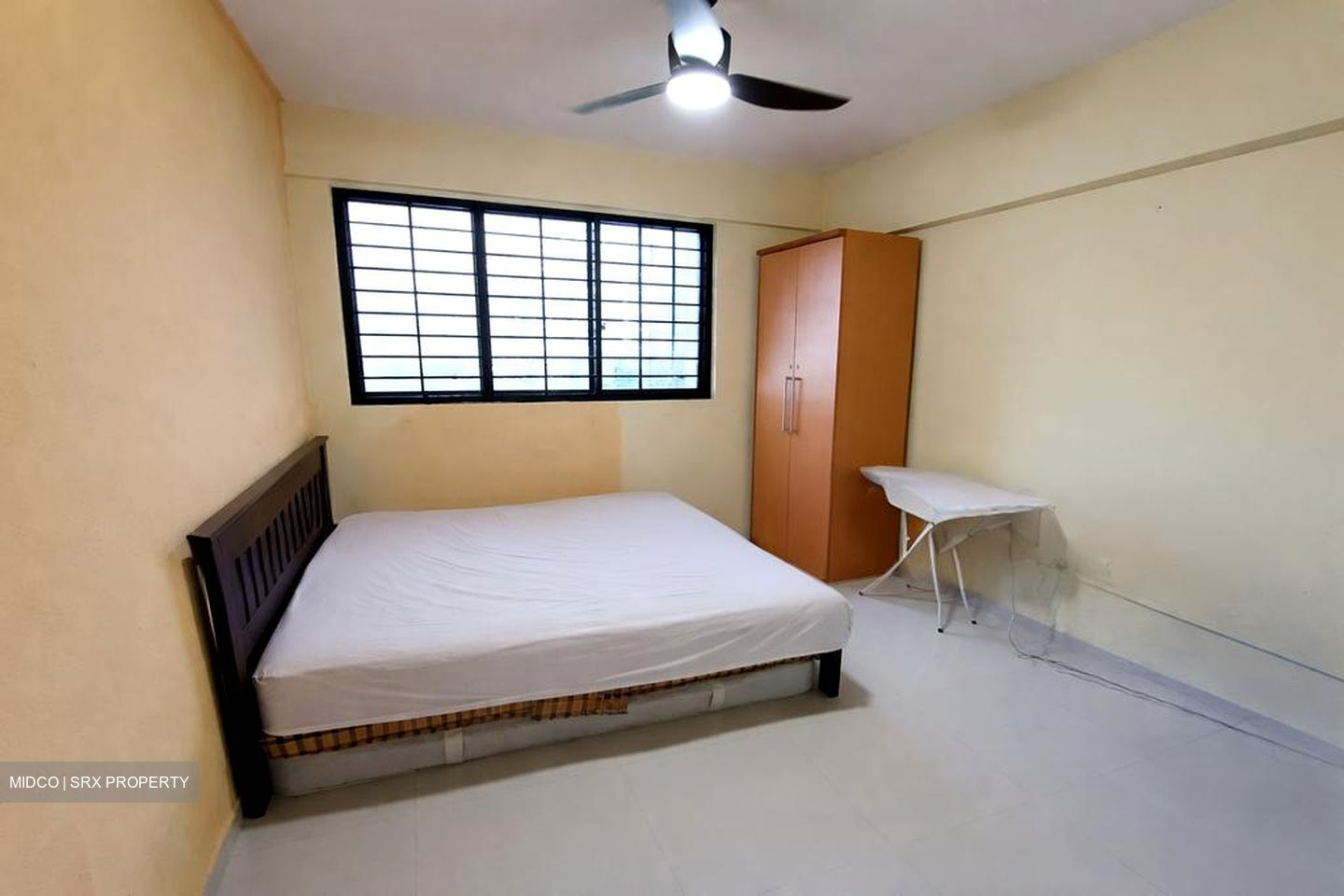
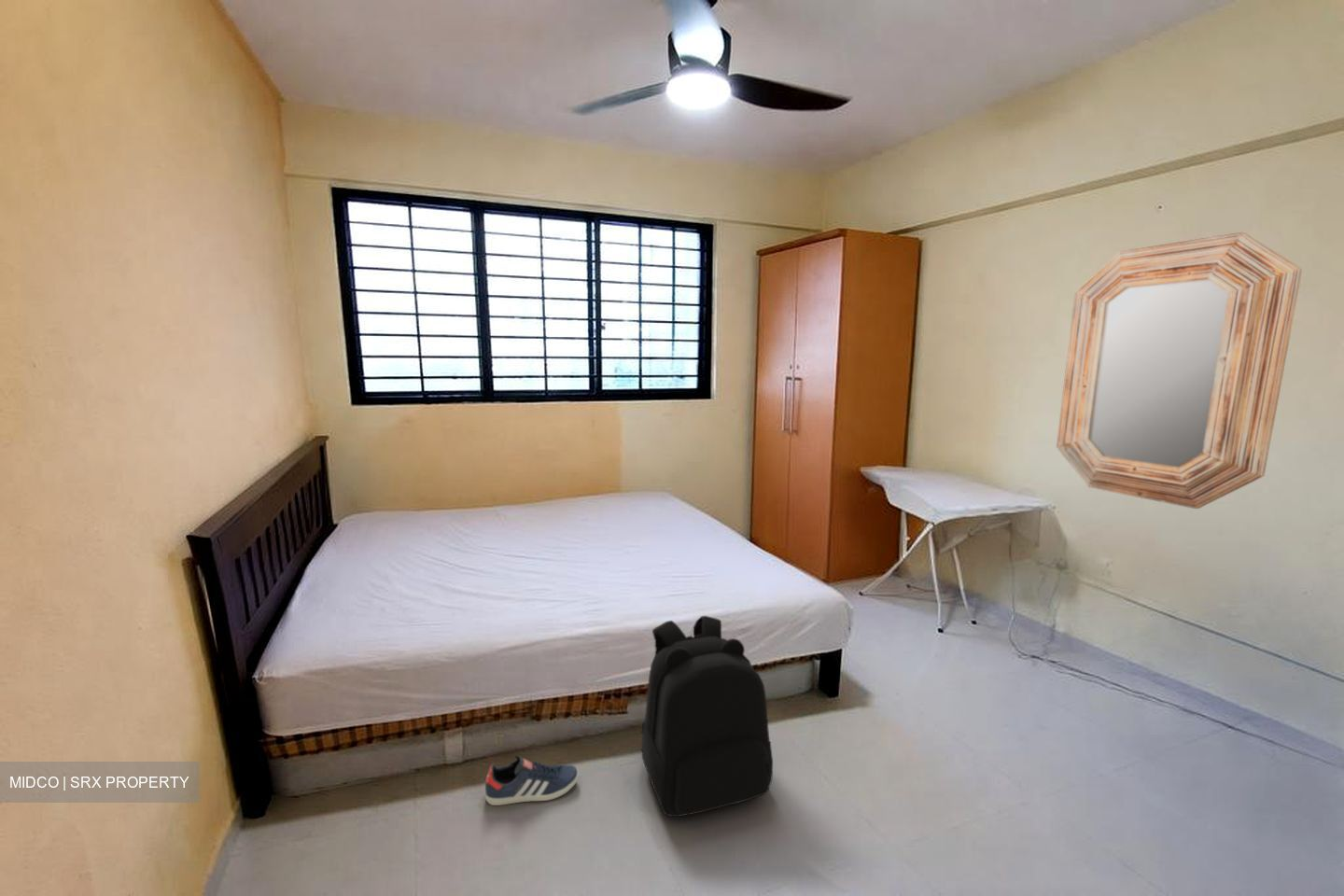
+ backpack (701, 707)
+ sneaker (532, 774)
+ home mirror (1155, 374)
